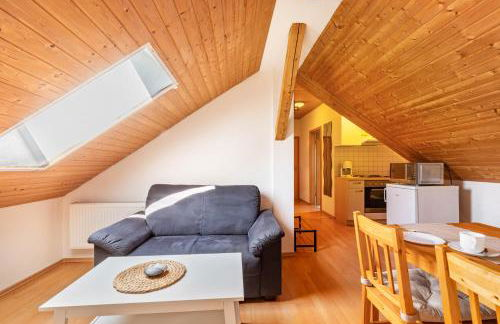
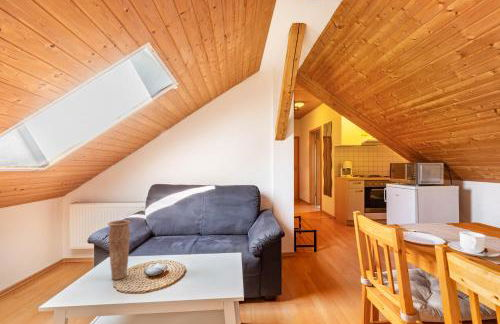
+ vase (119, 249)
